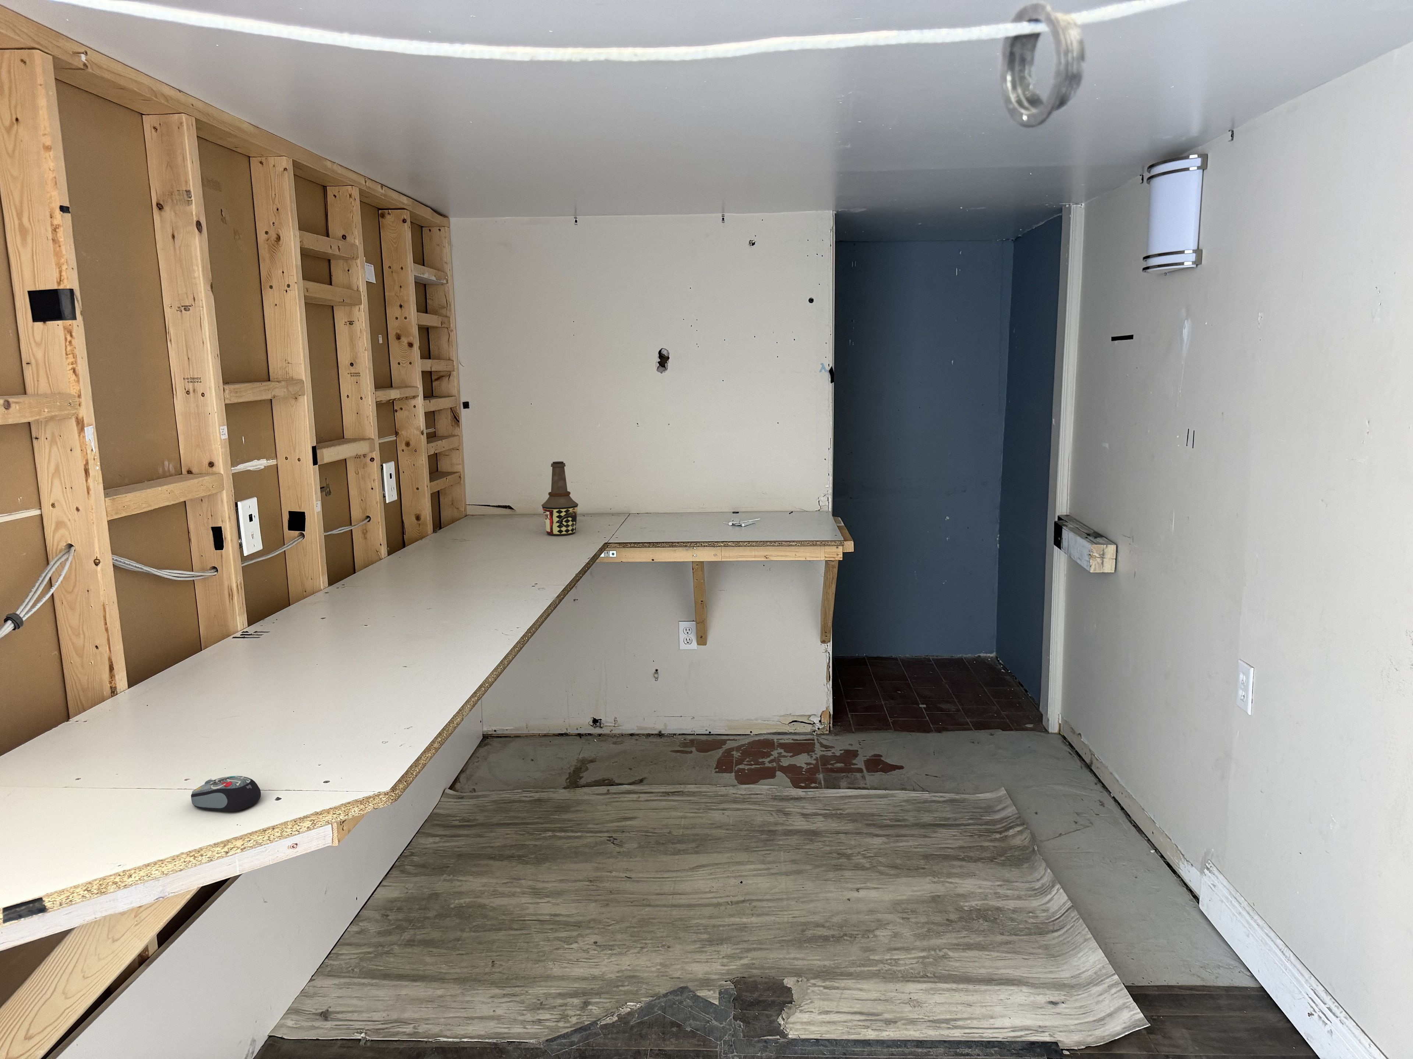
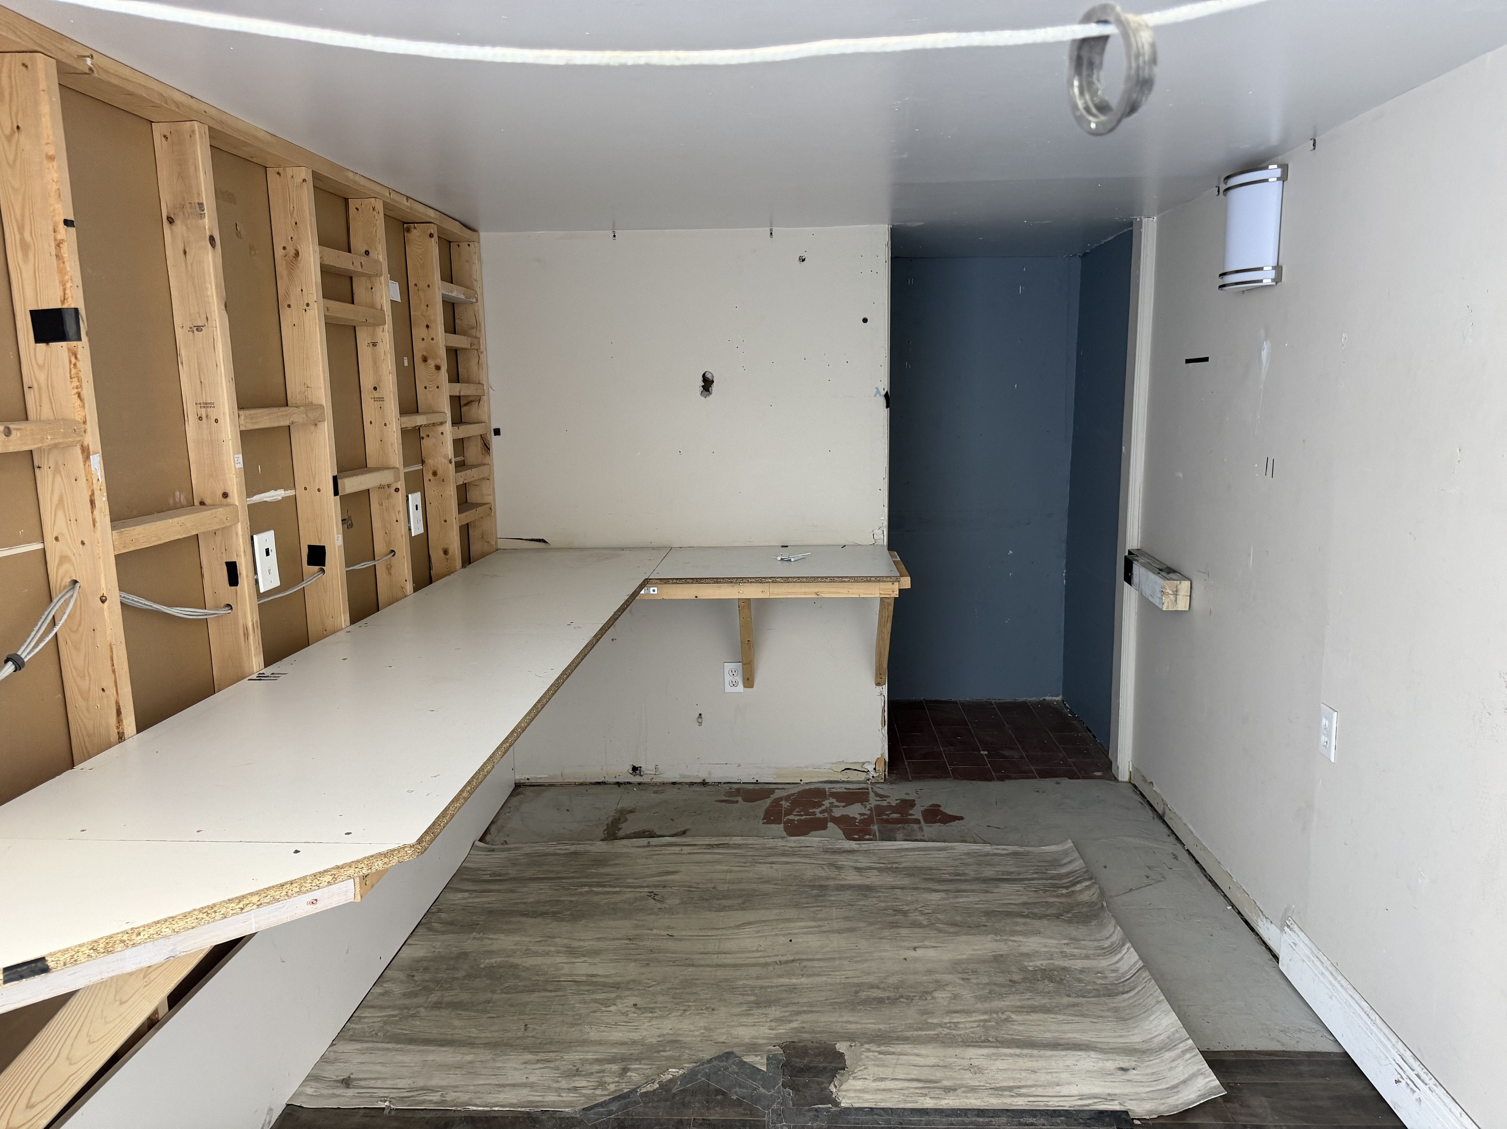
- bottle (560, 497)
- computer mouse (226, 790)
